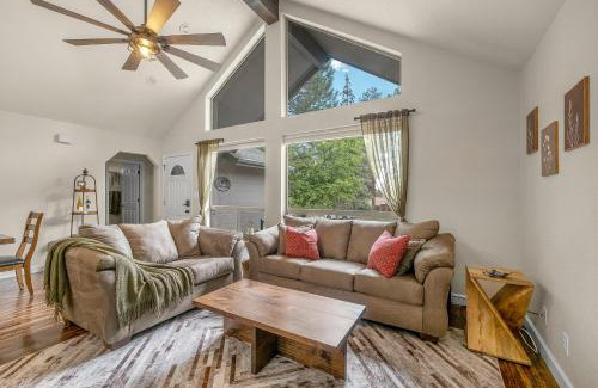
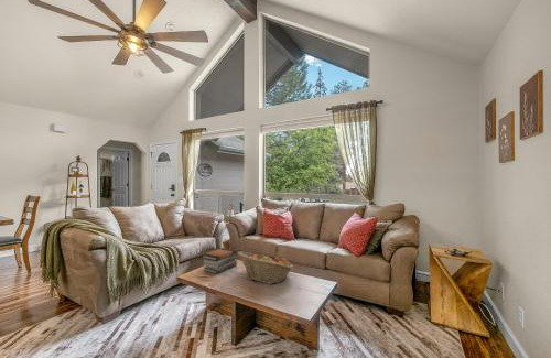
+ book stack (219, 260)
+ fruit basket (264, 263)
